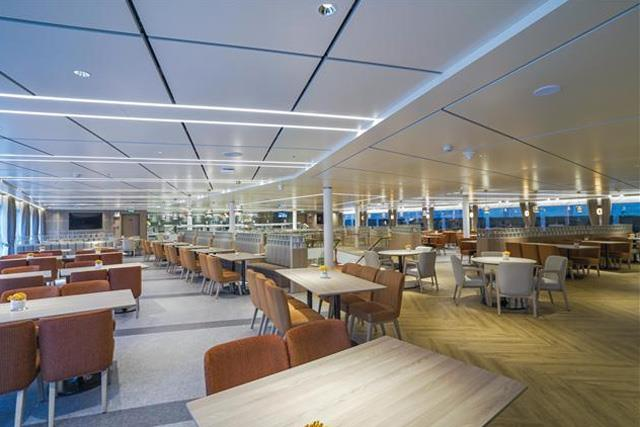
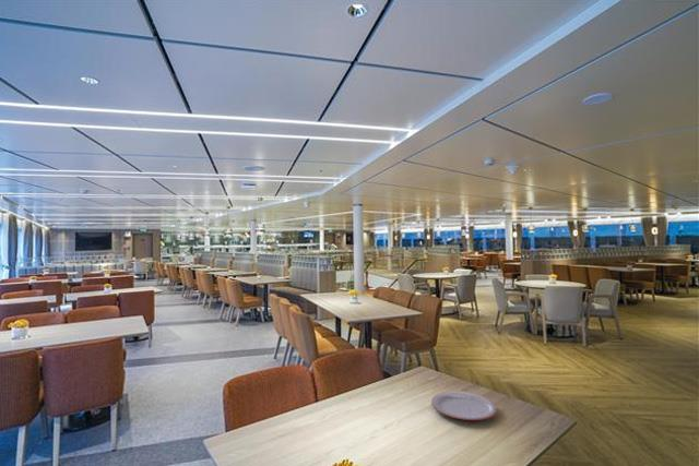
+ plate (463, 406)
